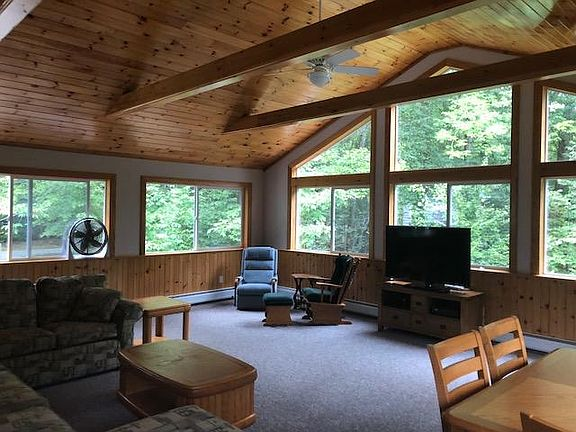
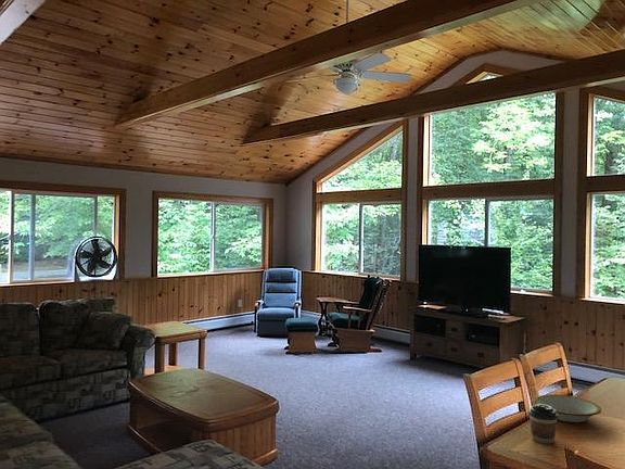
+ coffee cup (543, 421)
+ bowl (566, 409)
